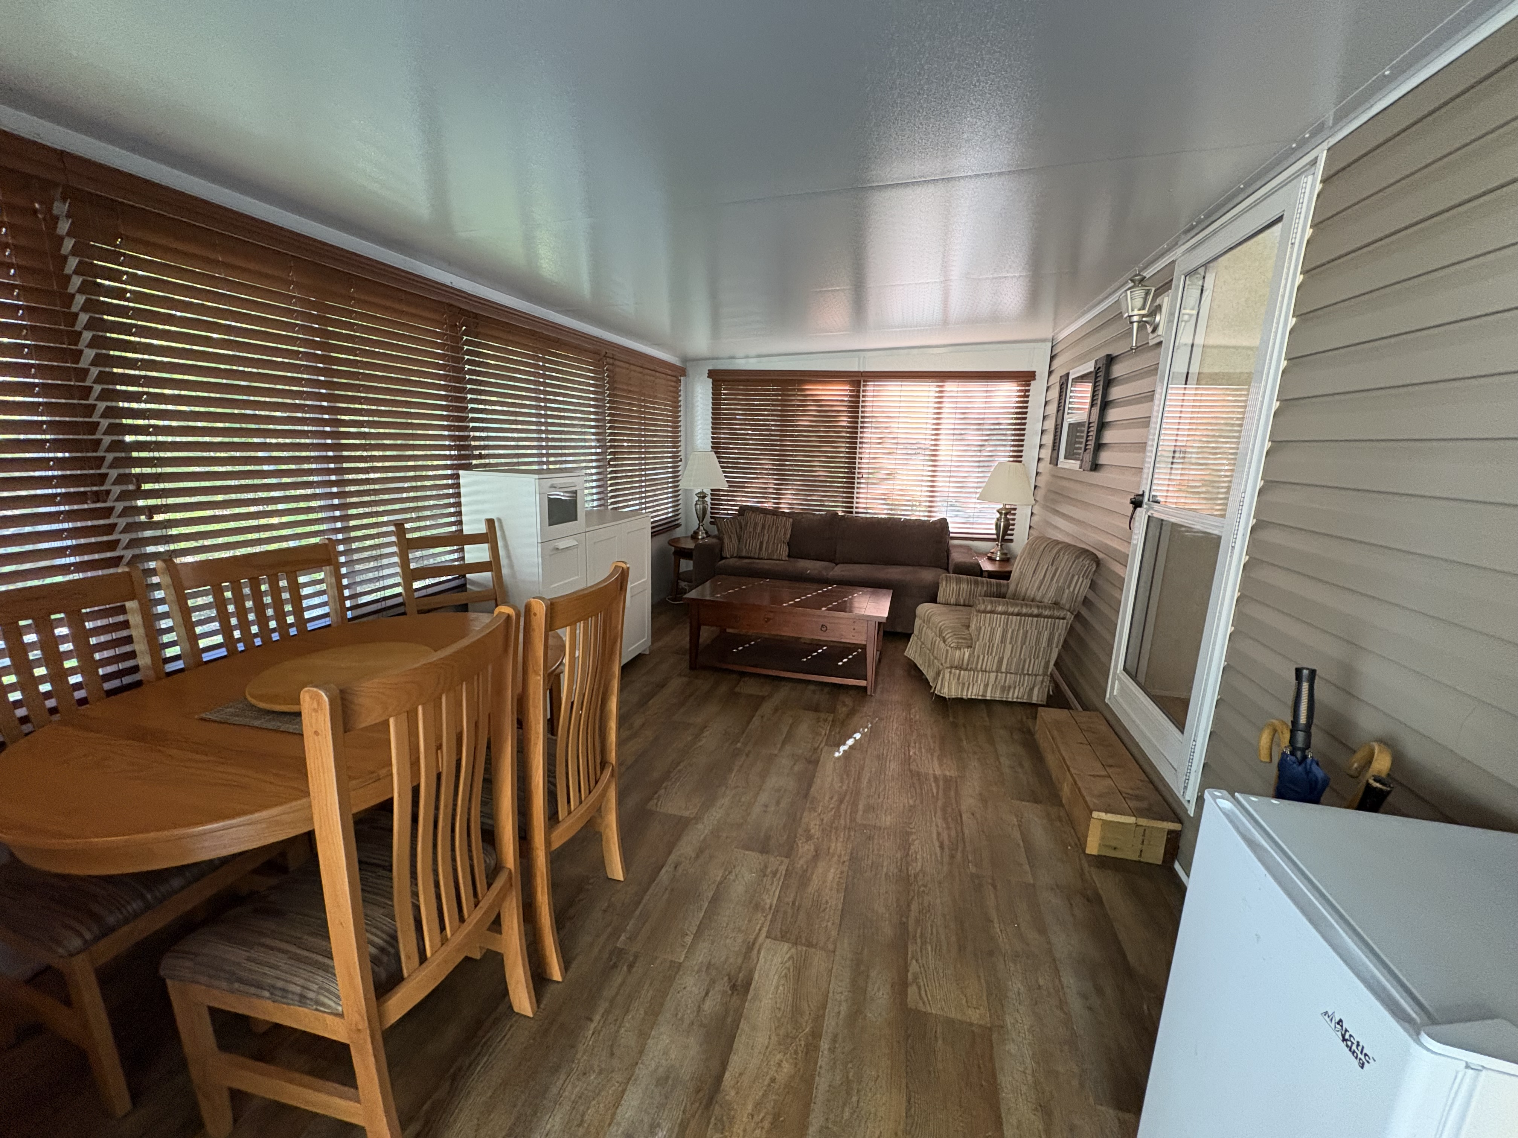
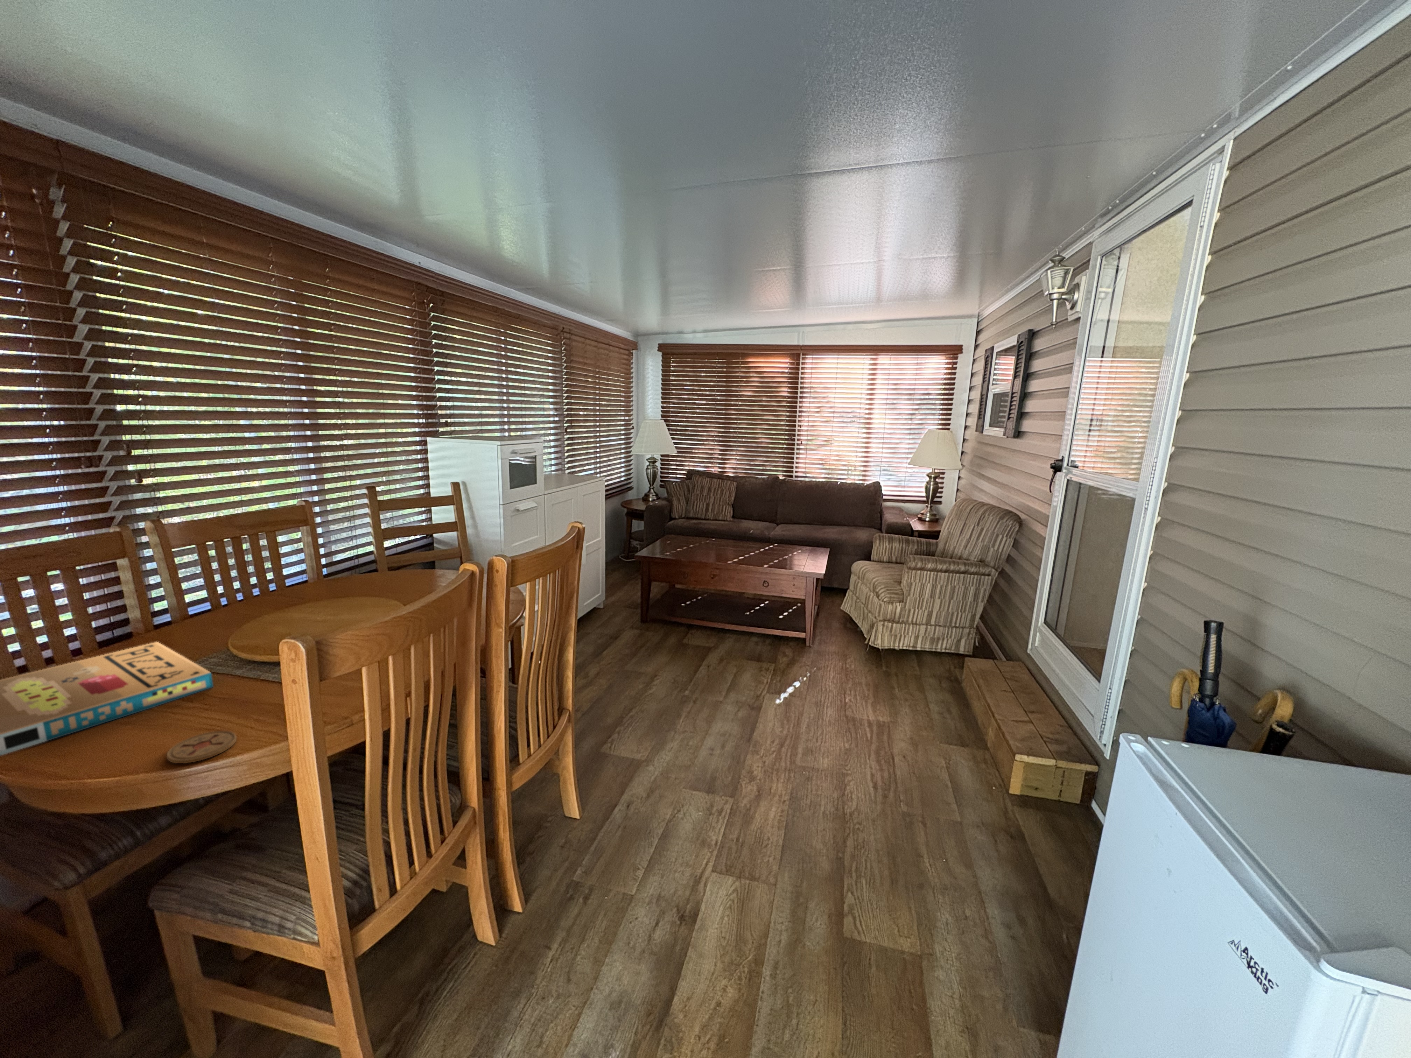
+ coaster (202, 747)
+ pizza box (90, 689)
